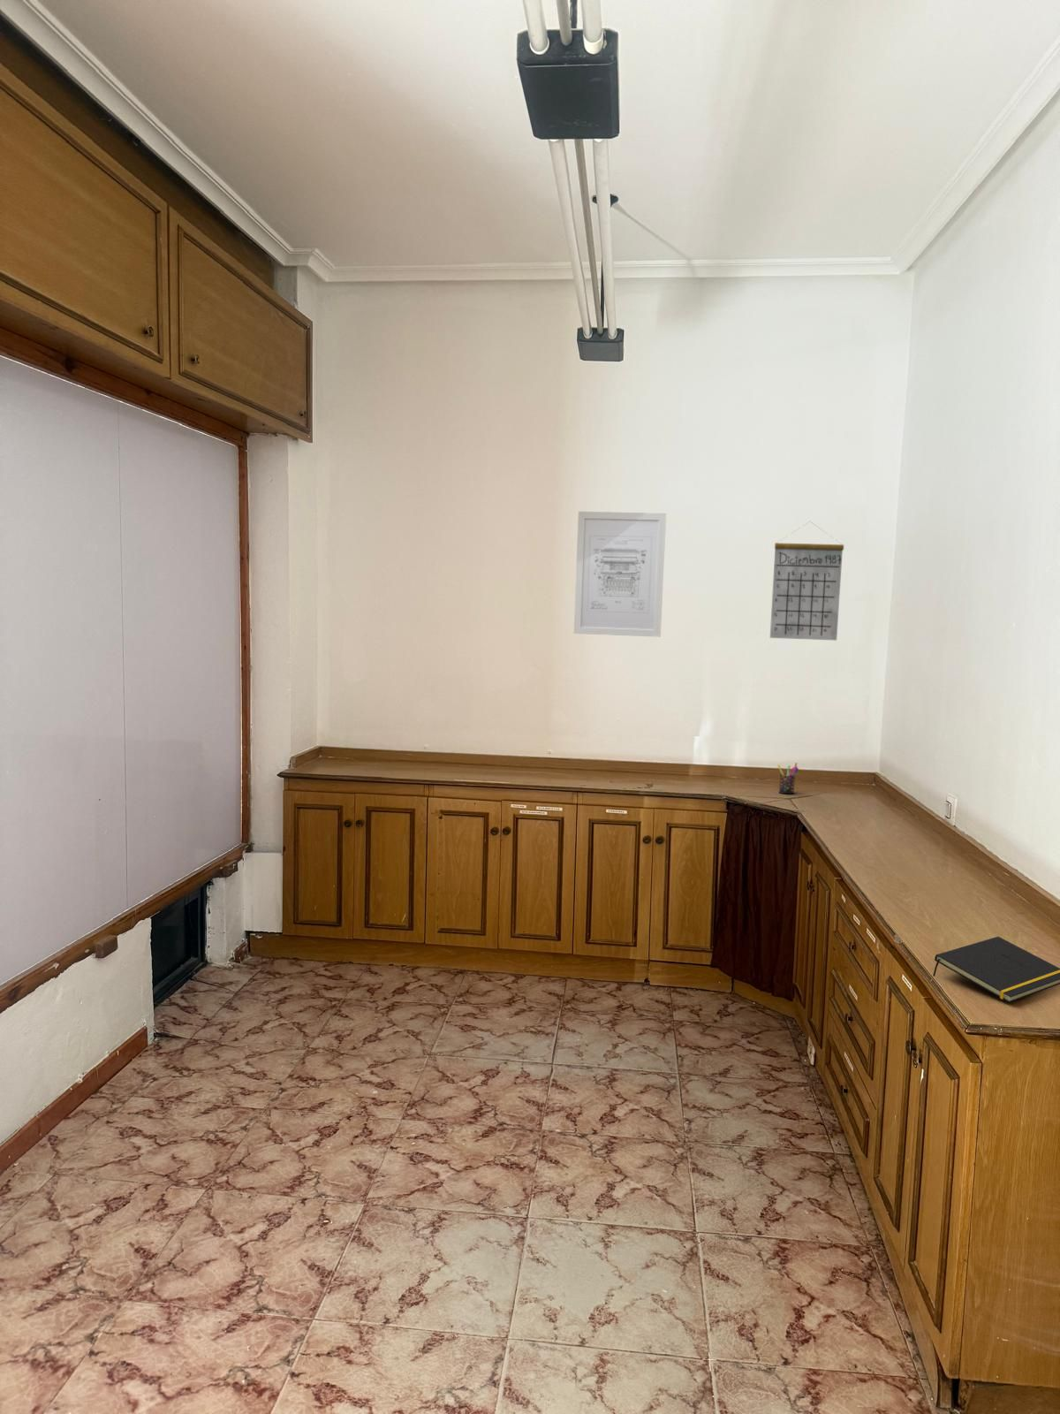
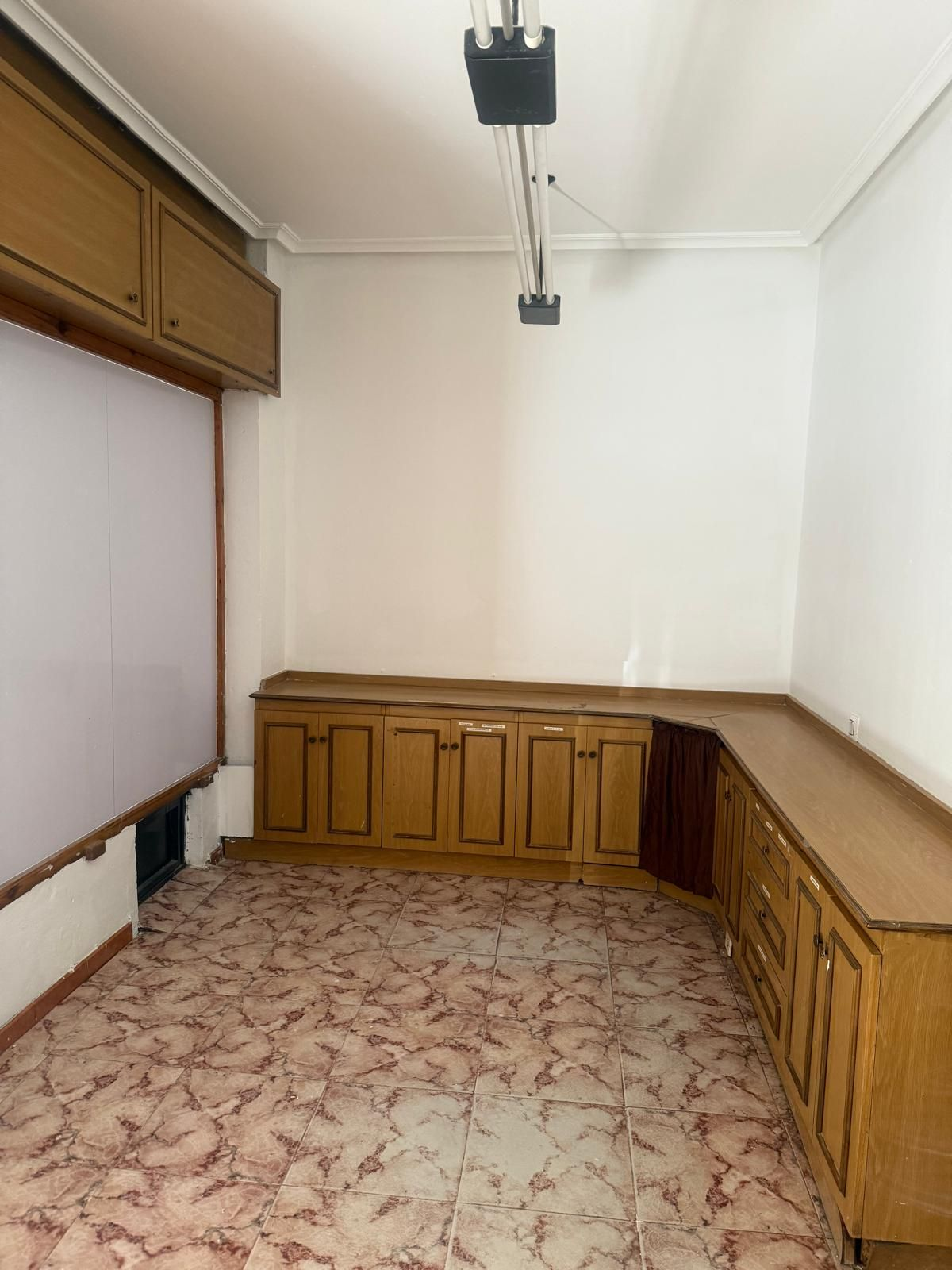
- calendar (806, 580)
- pen holder (788, 777)
- wall art (619, 573)
- notepad (1002, 966)
